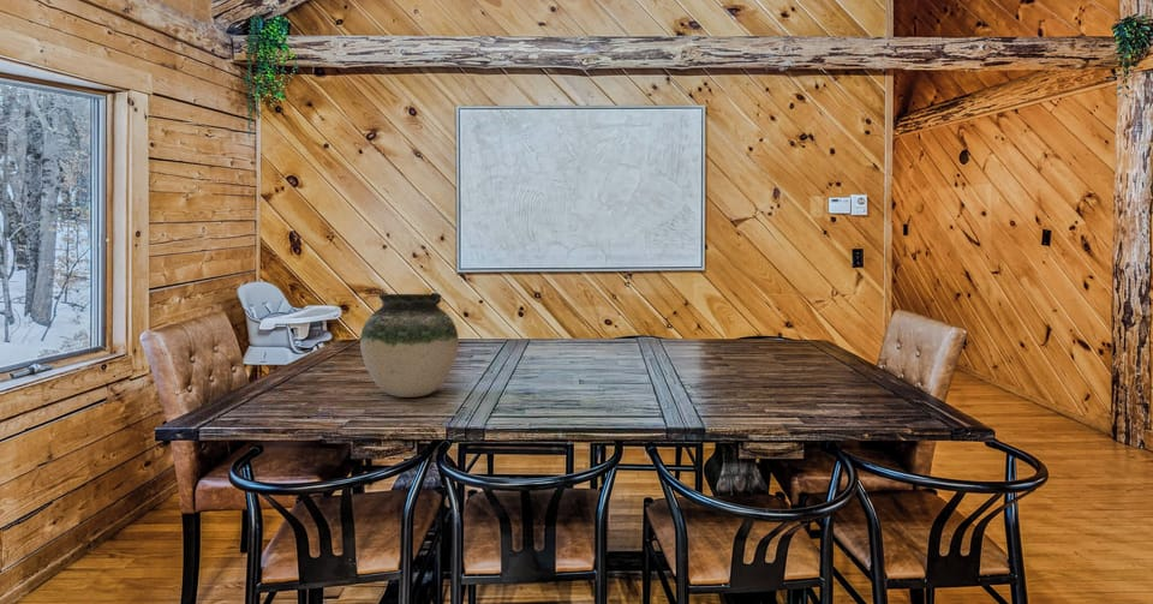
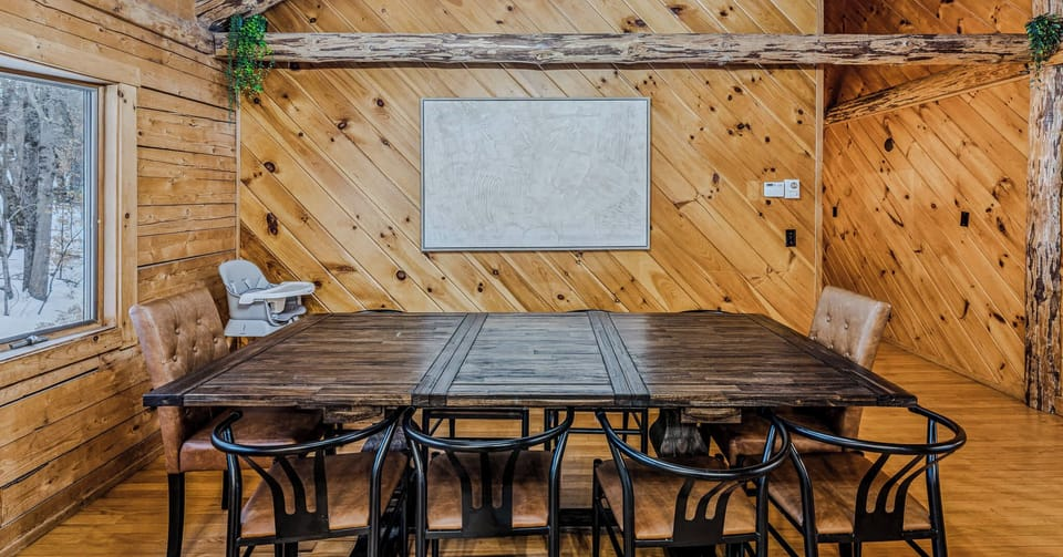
- vase (410, 343)
